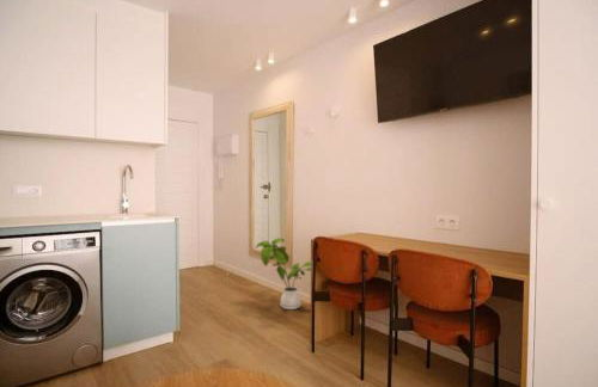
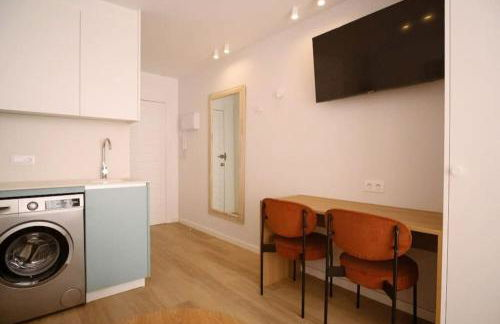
- house plant (283, 274)
